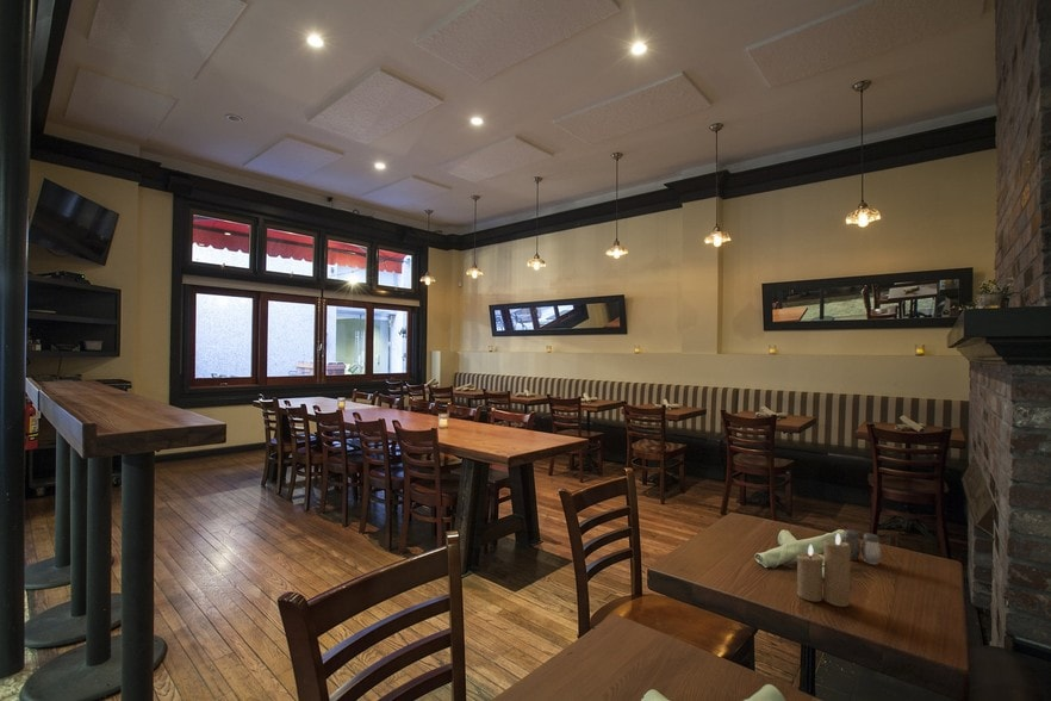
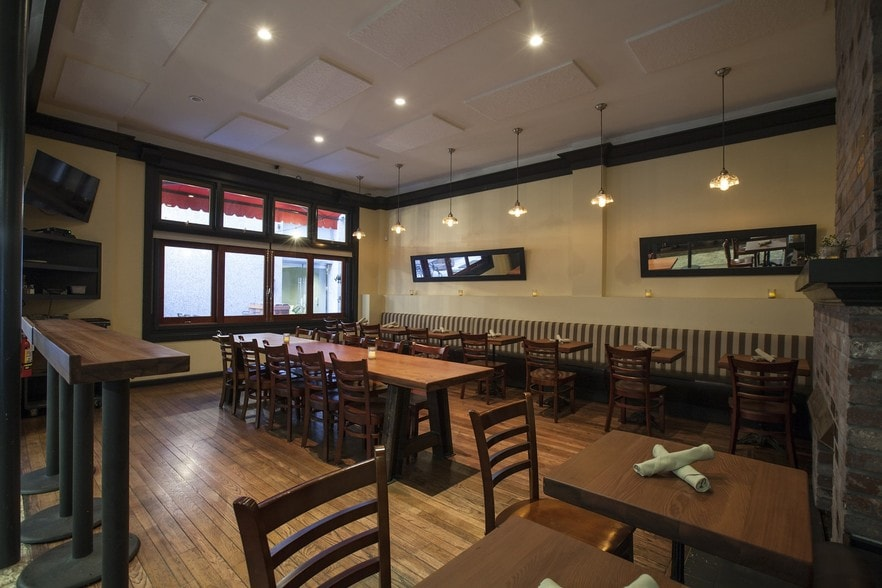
- salt and pepper shaker (862, 546)
- candle (823, 565)
